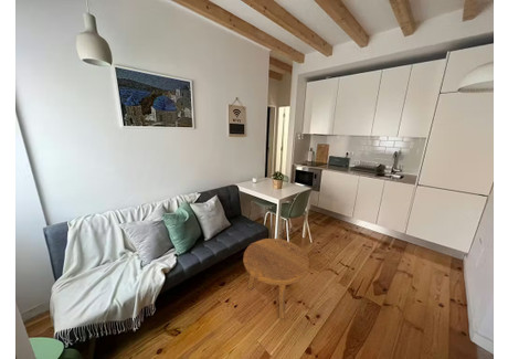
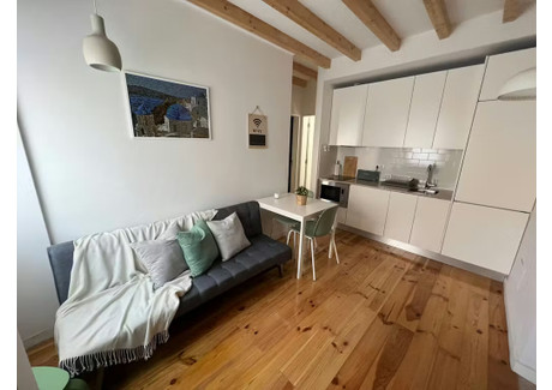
- footstool (274, 275)
